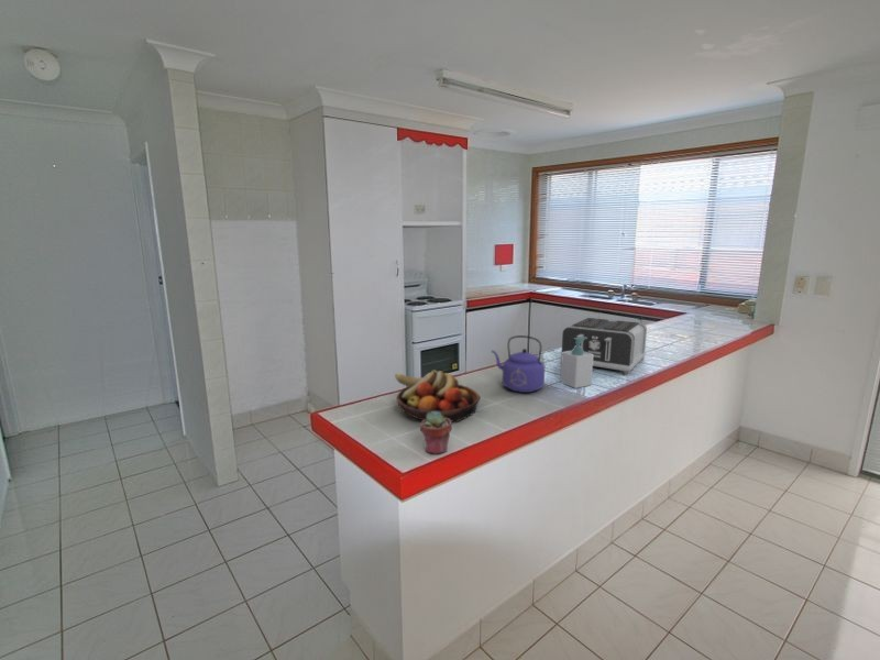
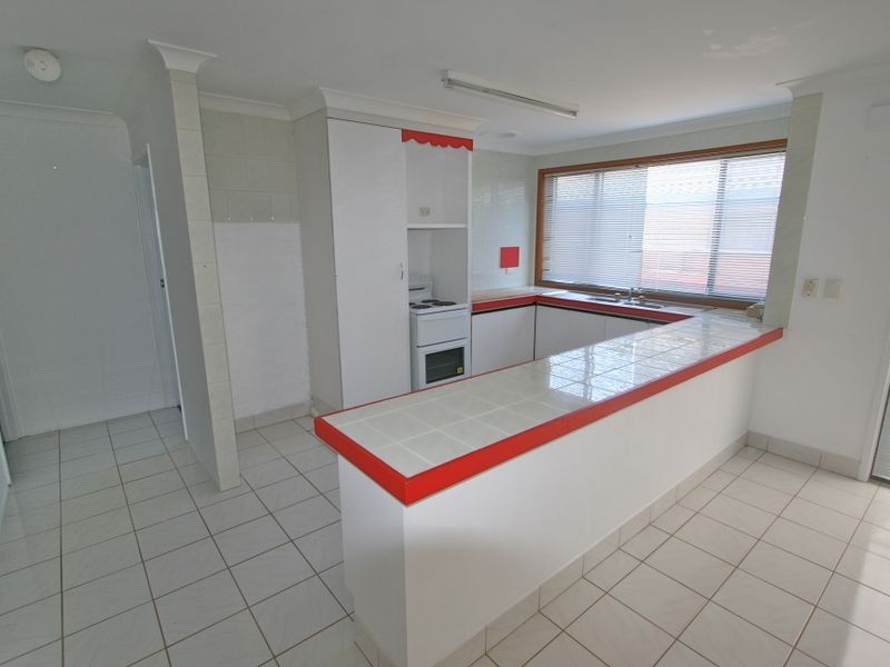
- potted succulent (436, 430)
- toaster (603, 342)
- soap bottle (576, 361)
- kettle (517, 361)
- fruit bowl (437, 392)
